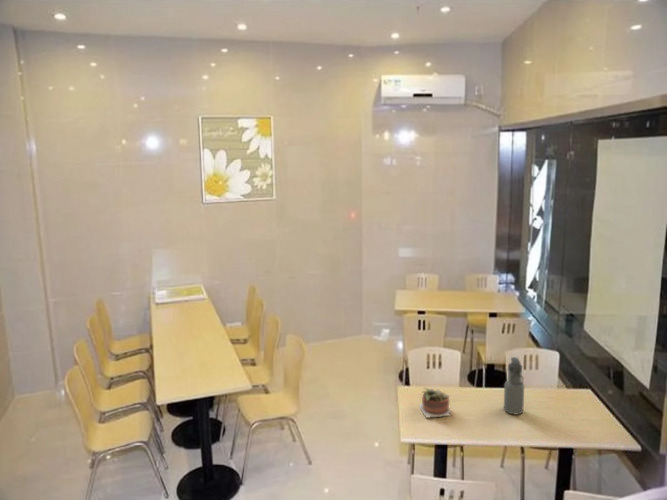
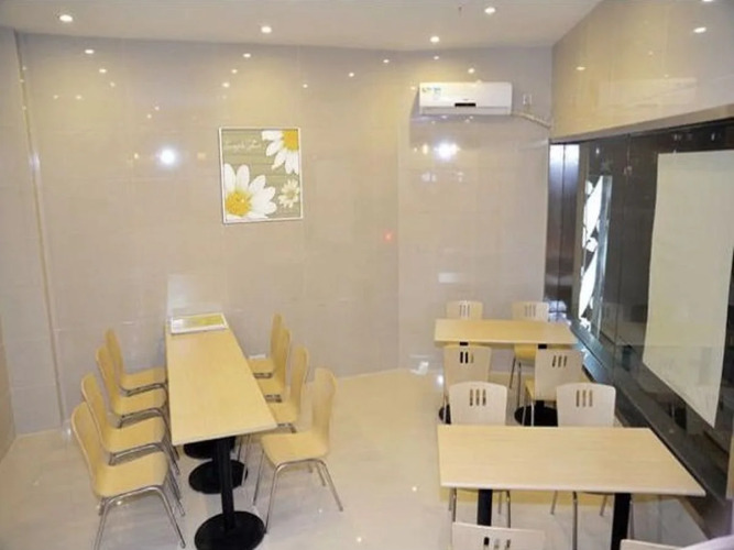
- succulent plant (435, 398)
- water bottle (514, 385)
